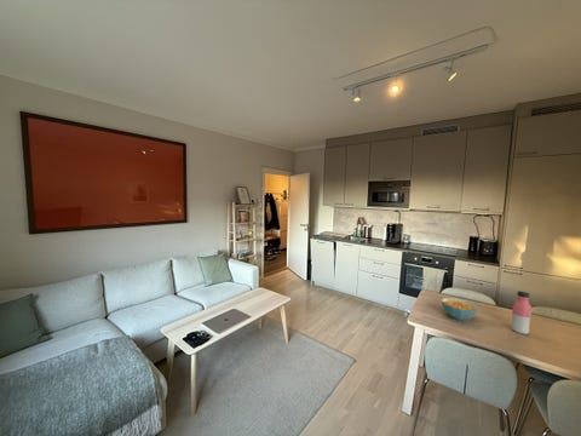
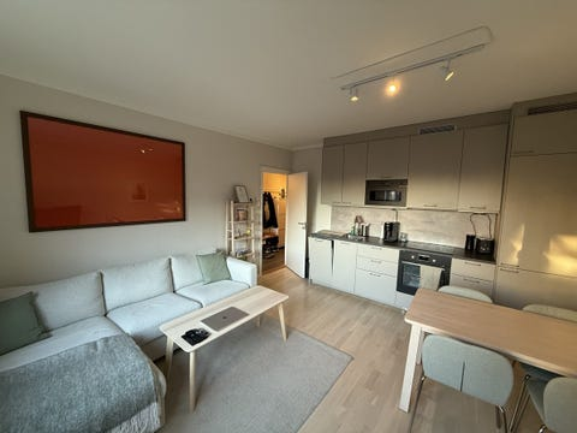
- cereal bowl (458, 310)
- water bottle (520, 311)
